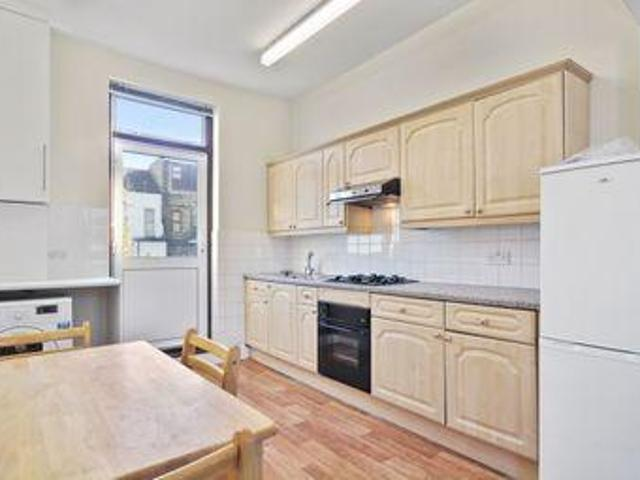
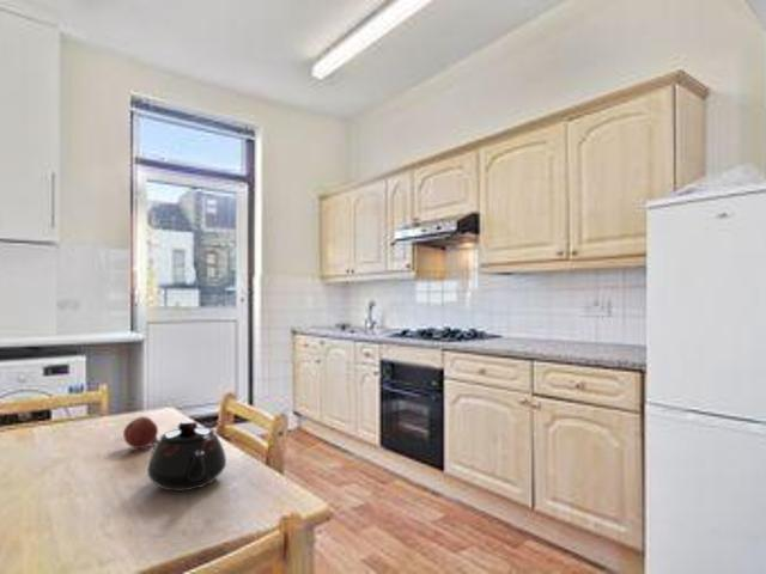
+ fruit (141, 432)
+ teapot (188, 452)
